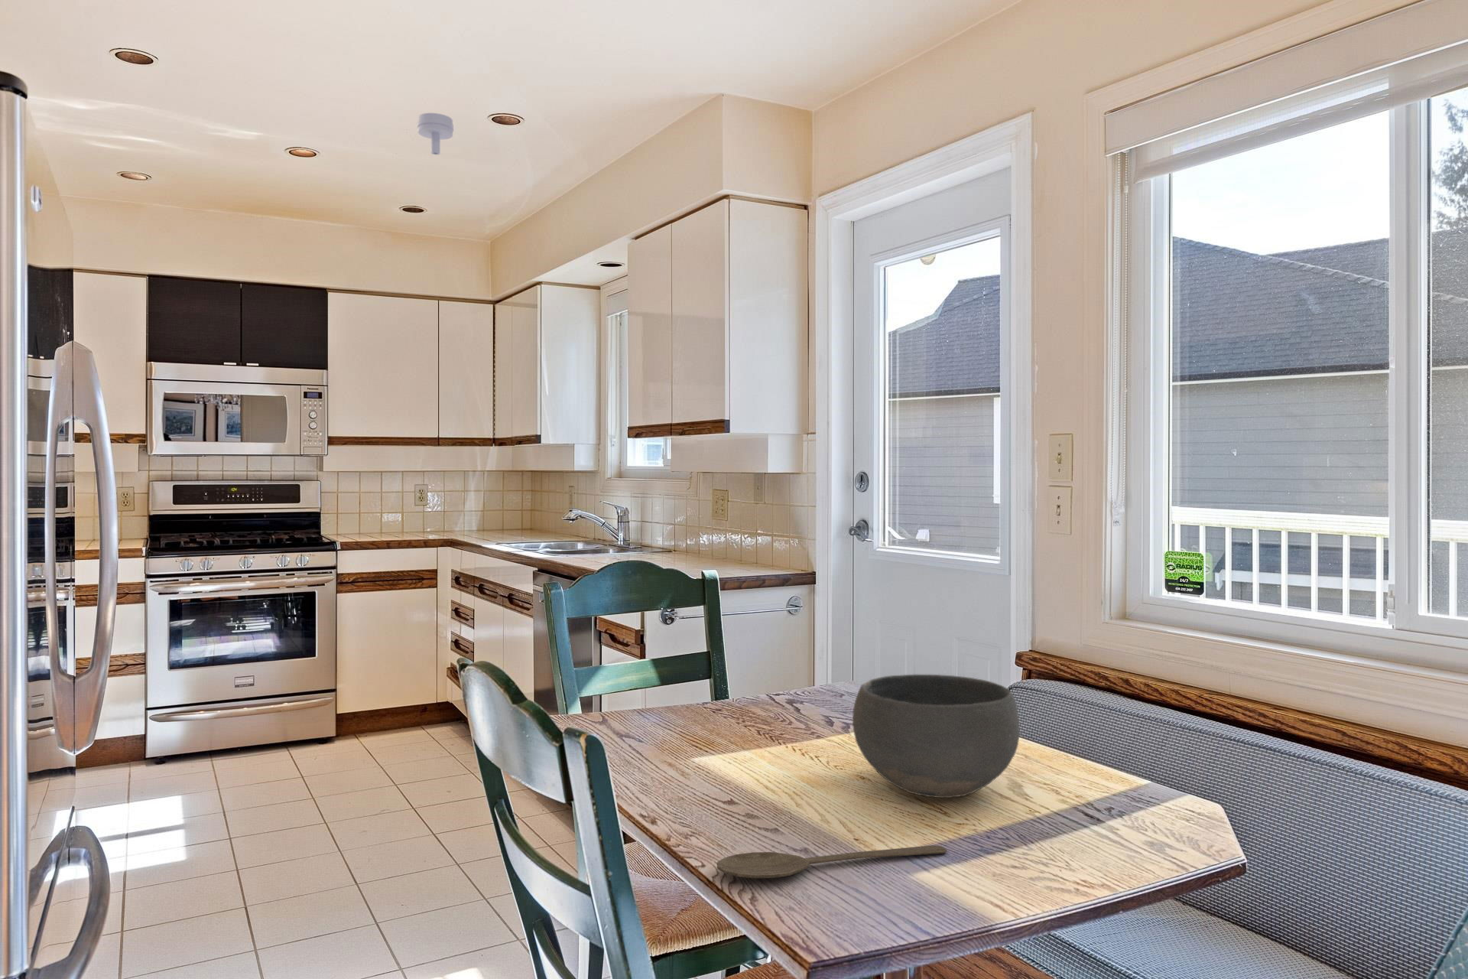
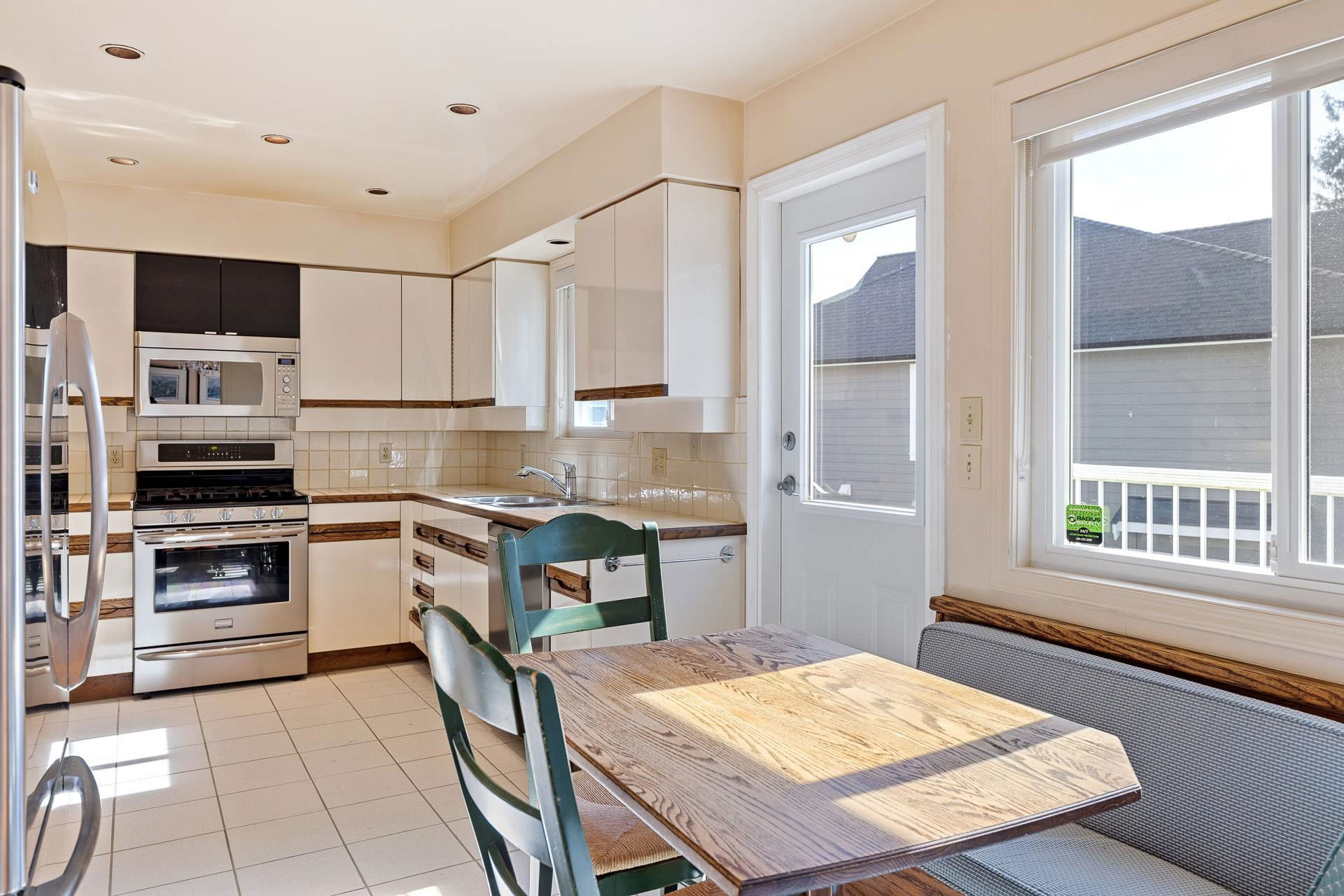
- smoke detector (435, 137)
- bowl (934, 736)
- wooden spoon (834, 858)
